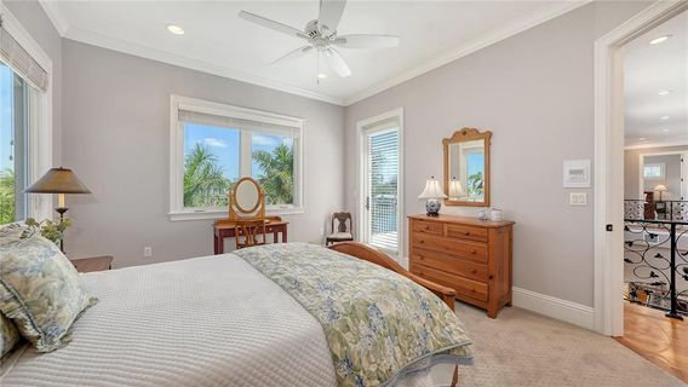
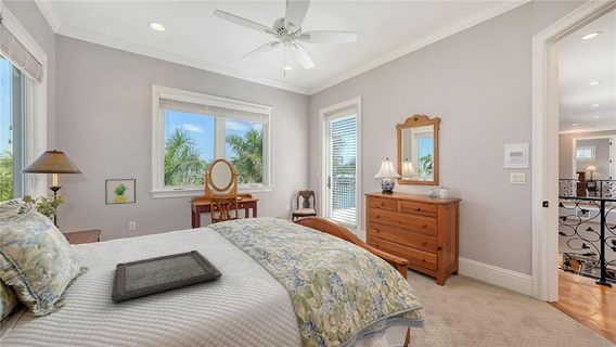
+ serving tray (166, 270)
+ wall art (120, 191)
